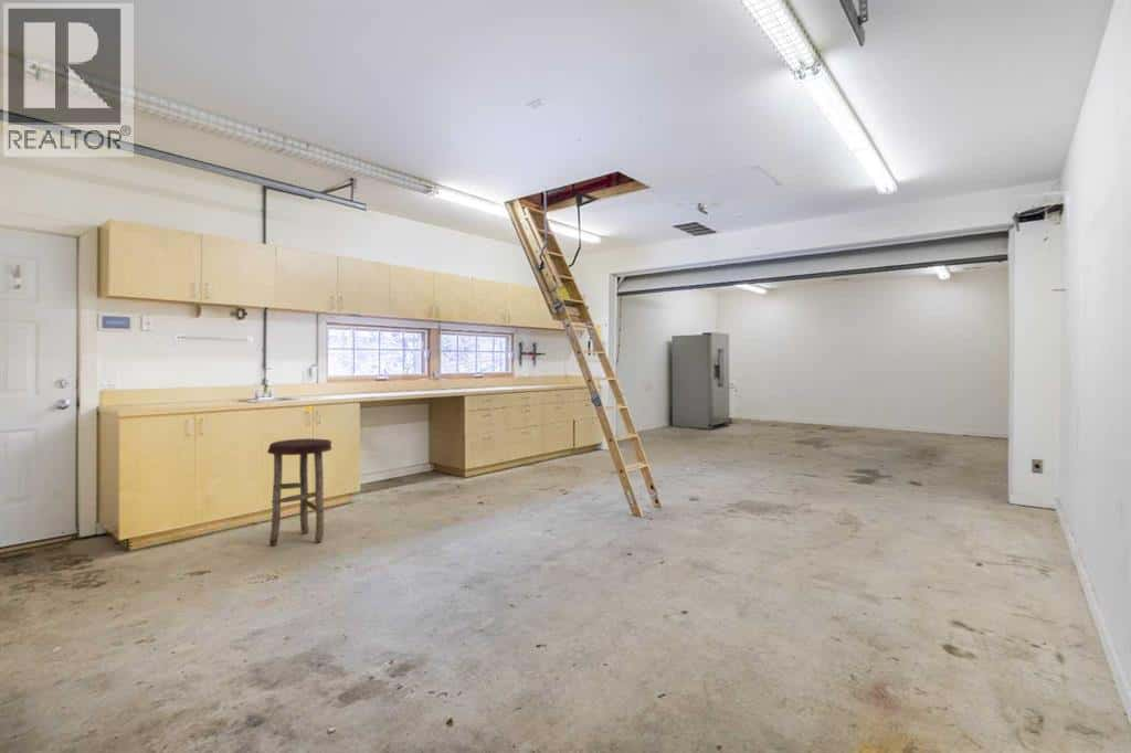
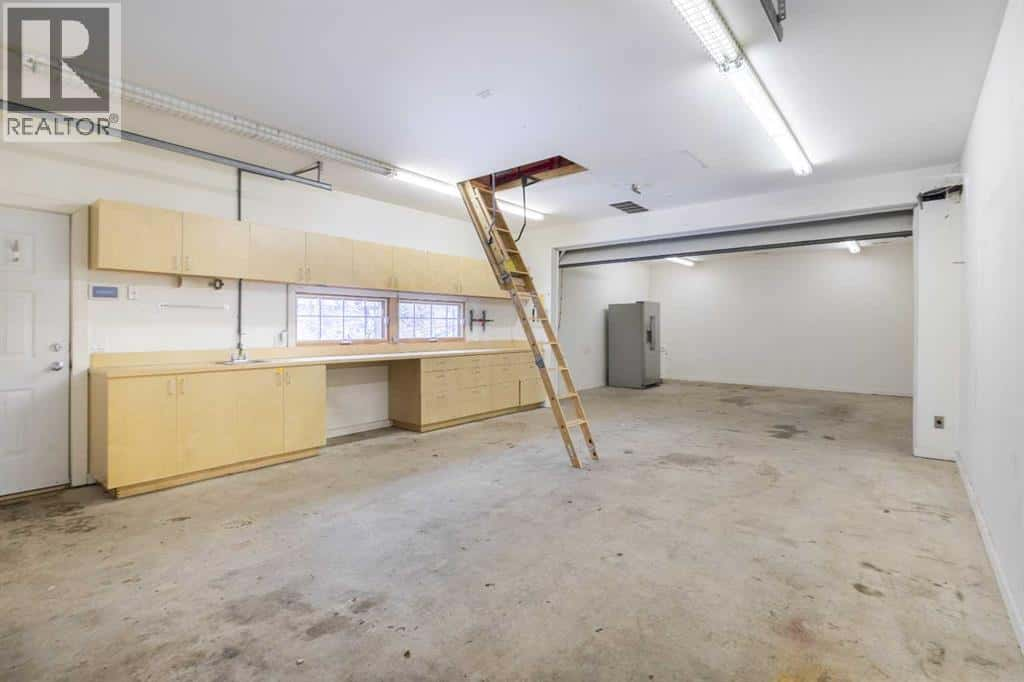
- stool (300, 490)
